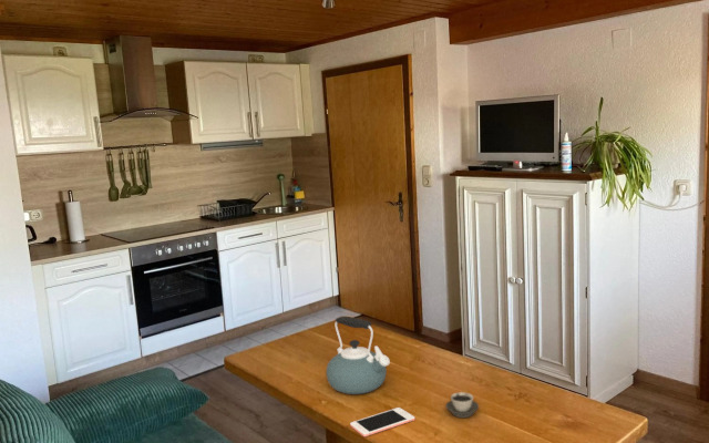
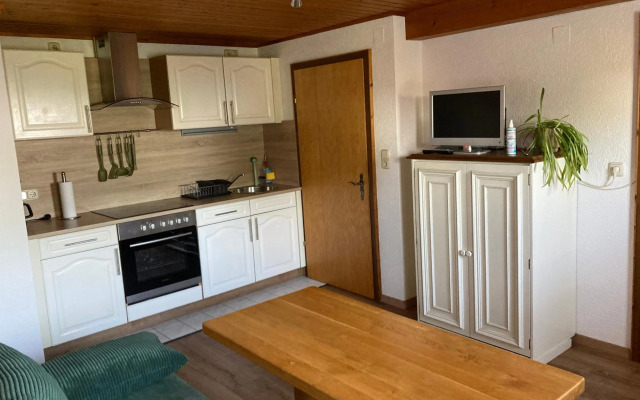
- kettle (359, 353)
- cup (462, 404)
- cell phone (382, 421)
